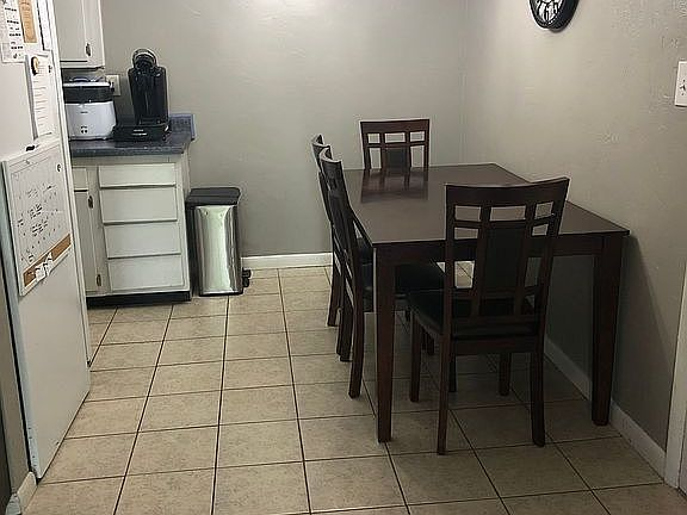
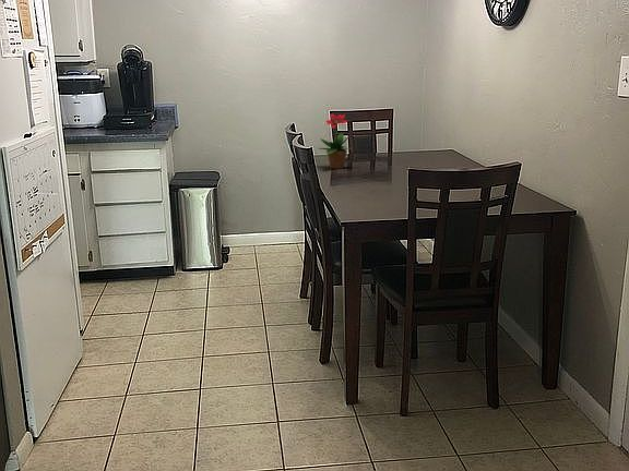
+ potted flower (336, 141)
